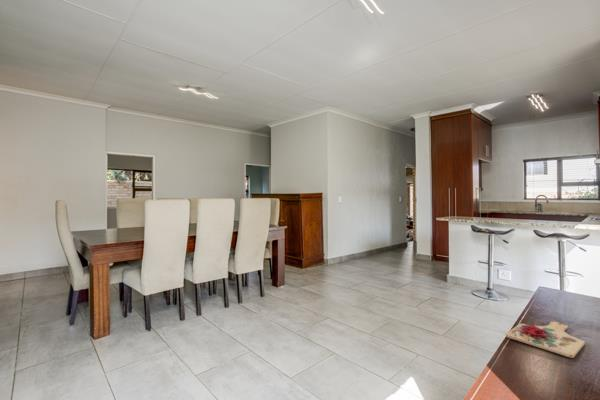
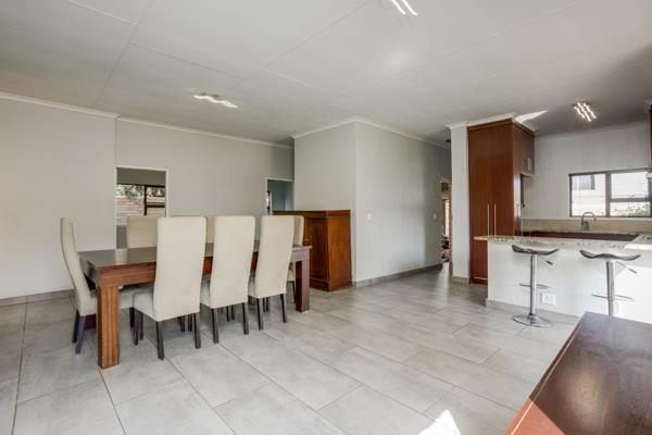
- cutting board (549, 330)
